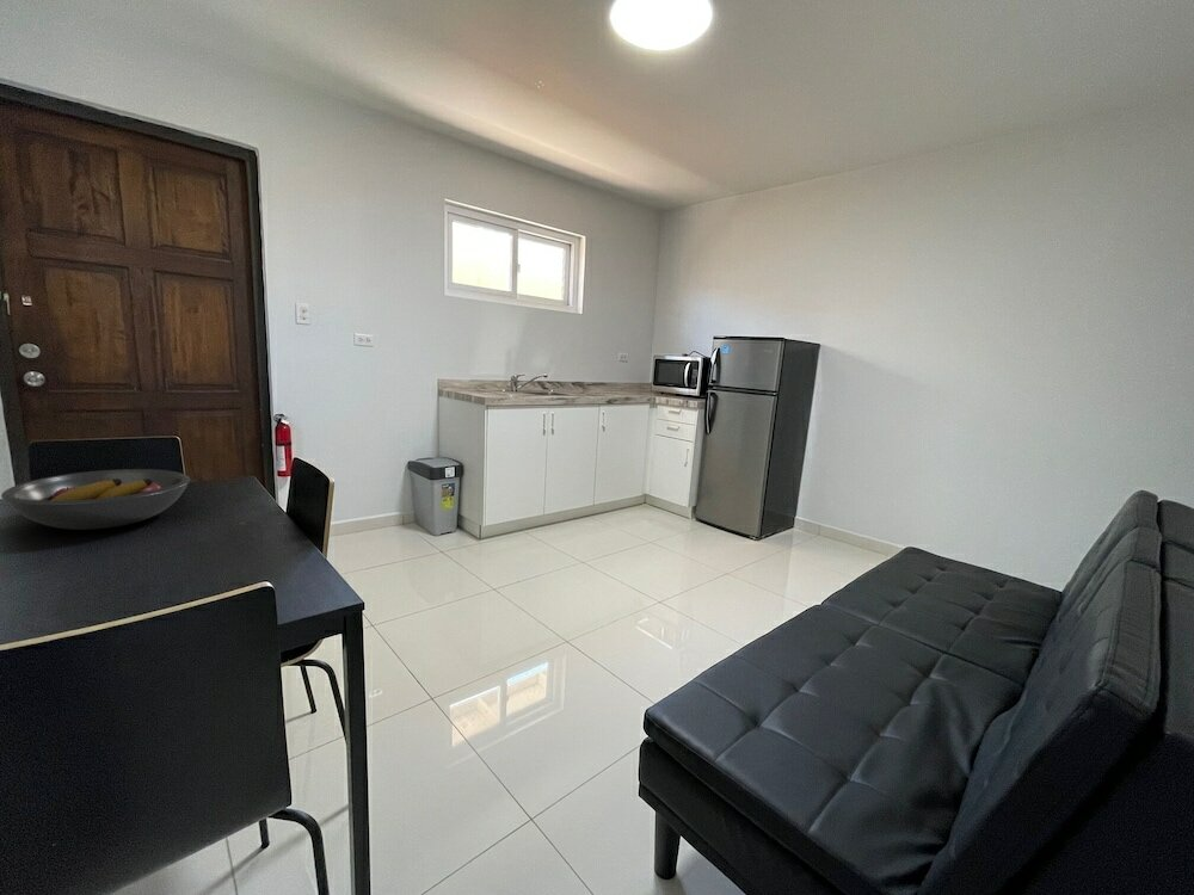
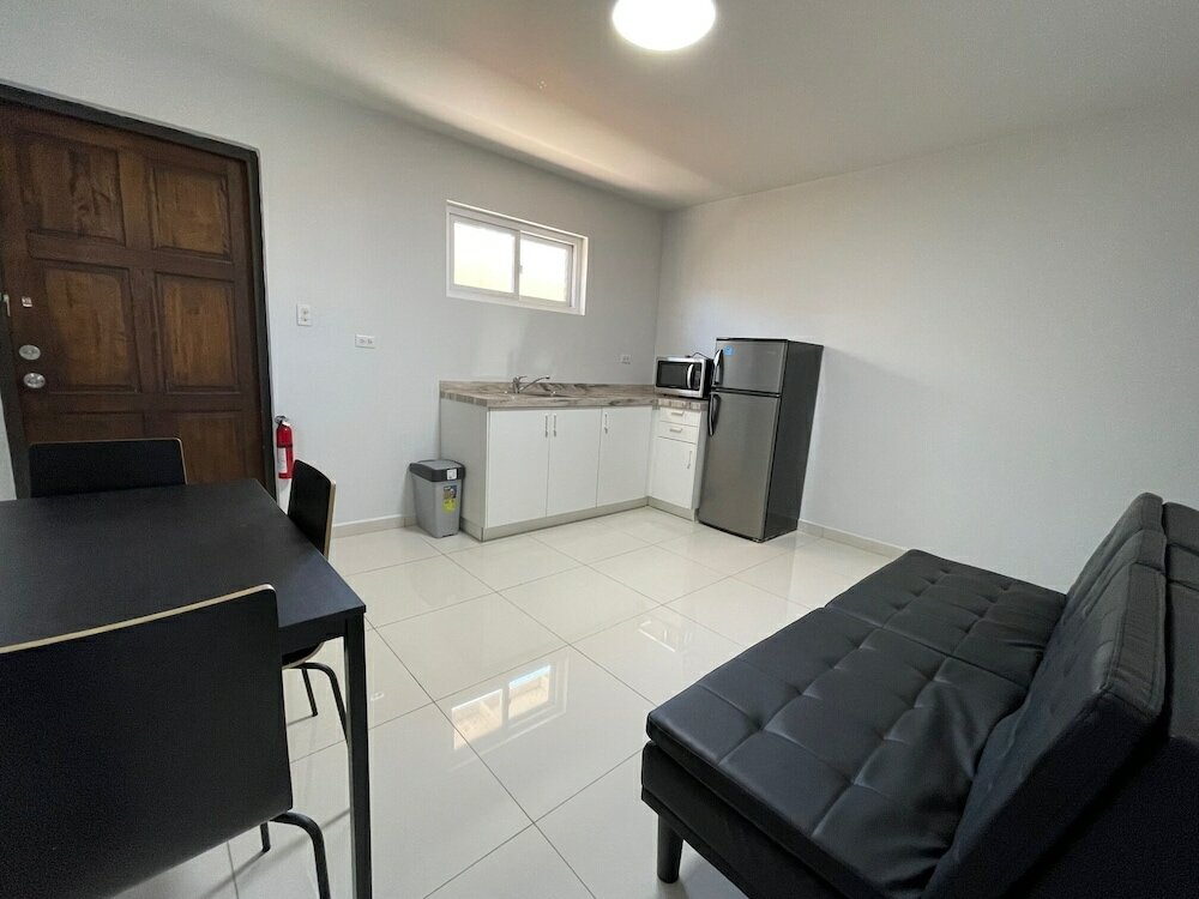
- fruit bowl (105, 496)
